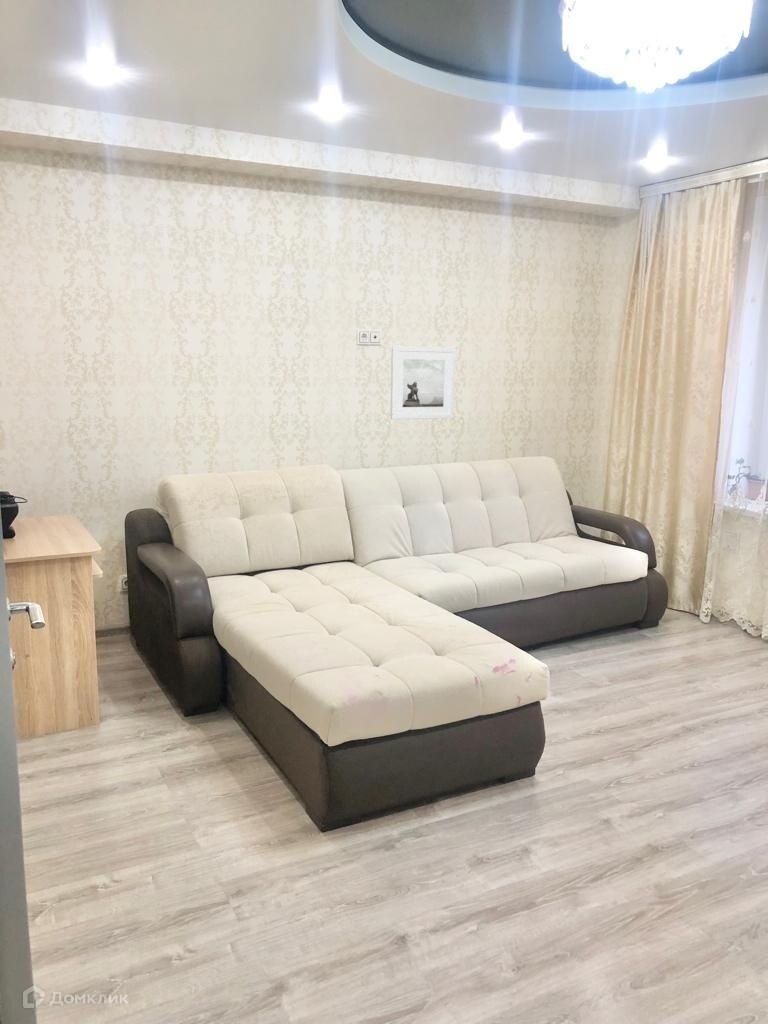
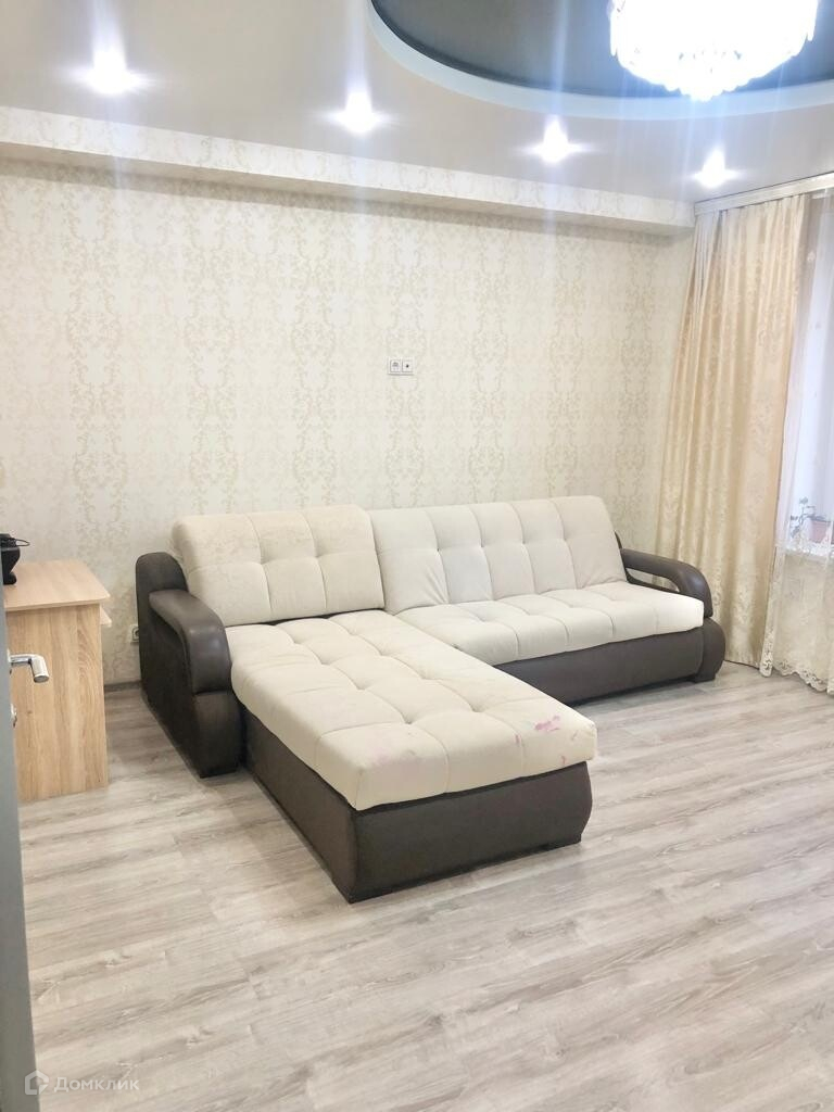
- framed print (423, 383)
